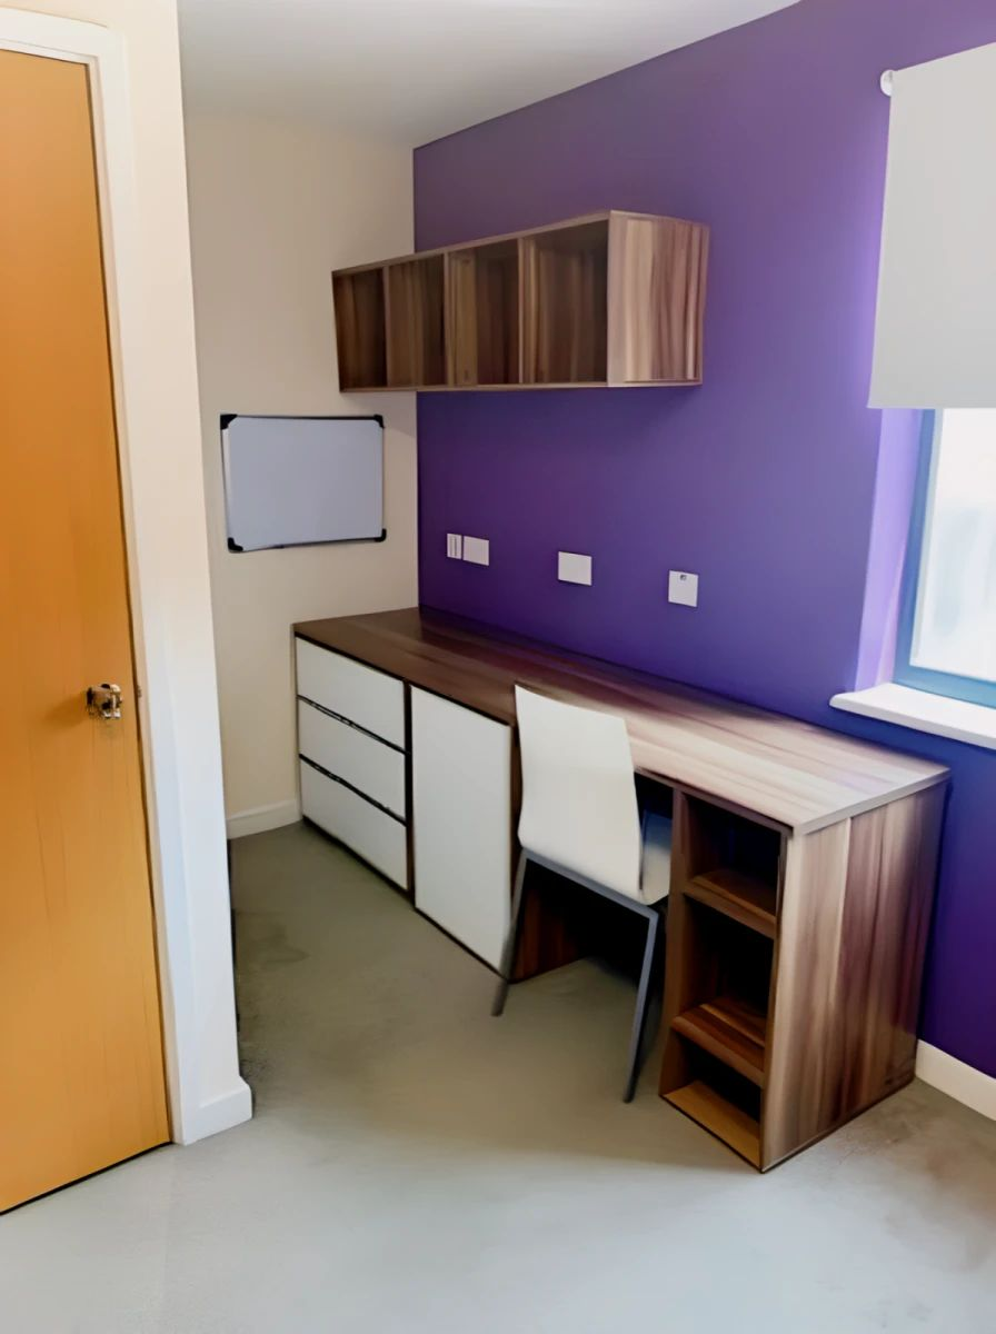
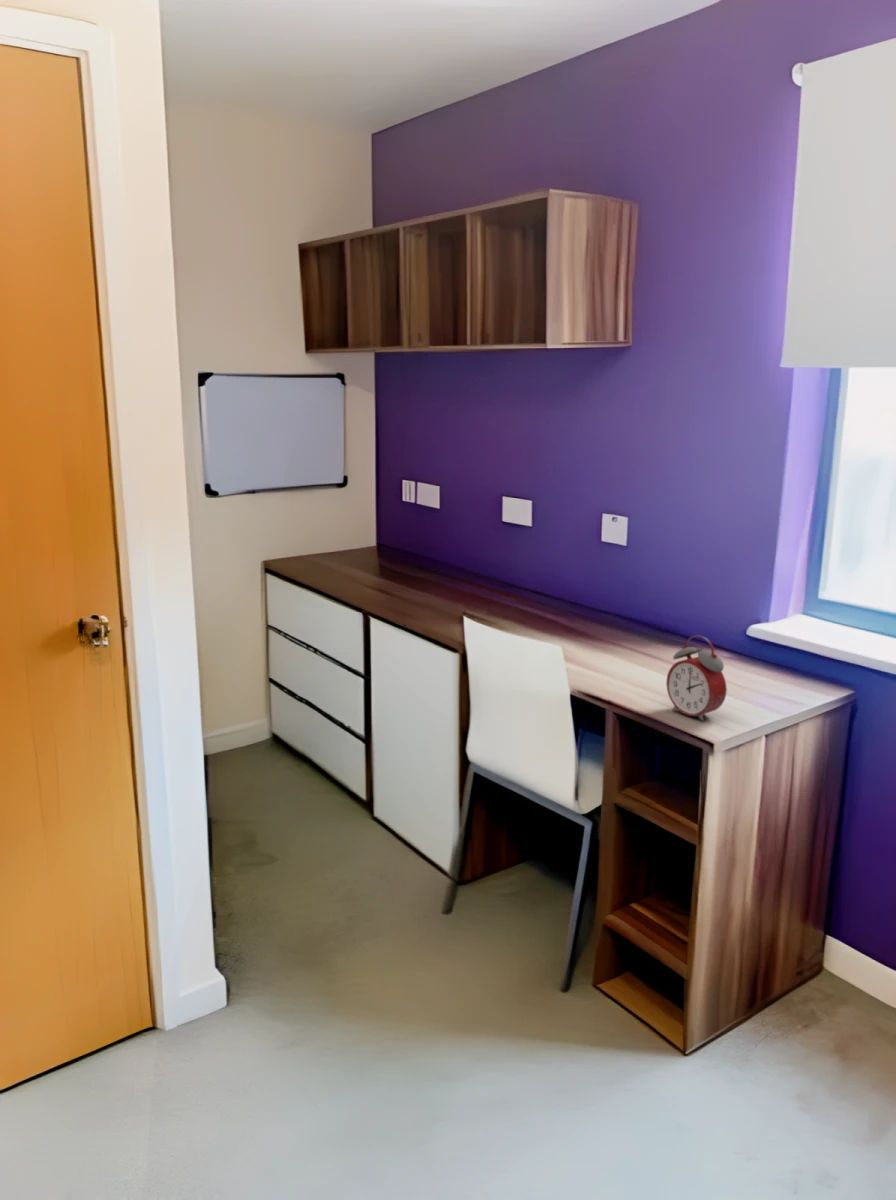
+ alarm clock (697, 675)
